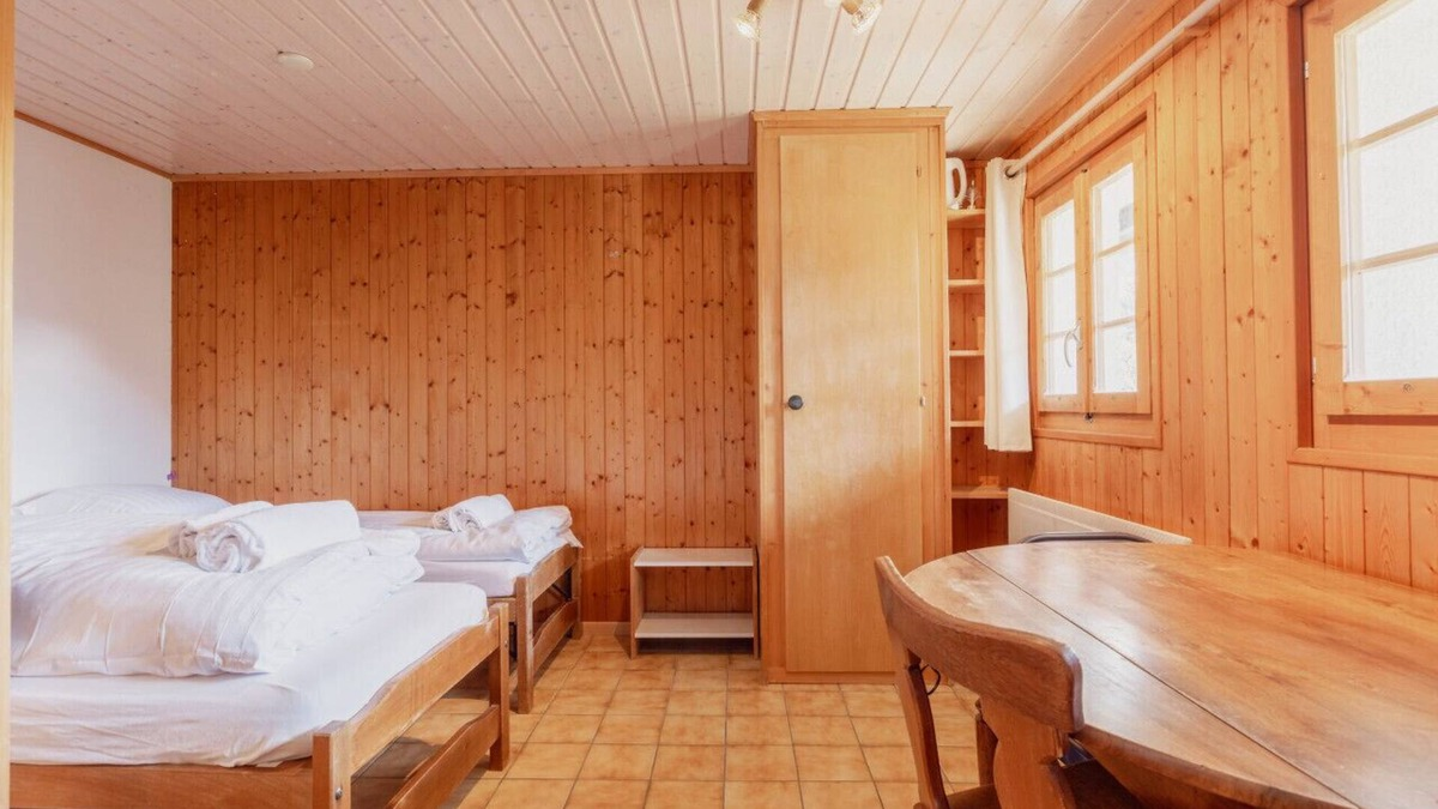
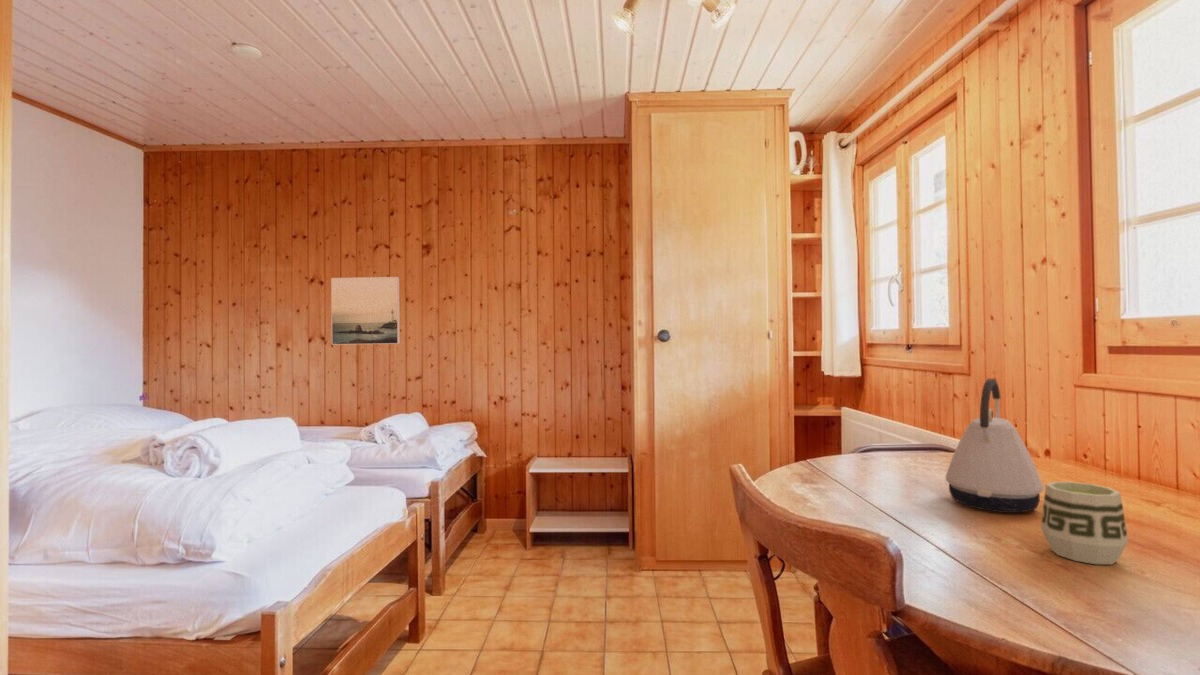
+ cup (1082, 521)
+ kettle (992, 441)
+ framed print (365, 310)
